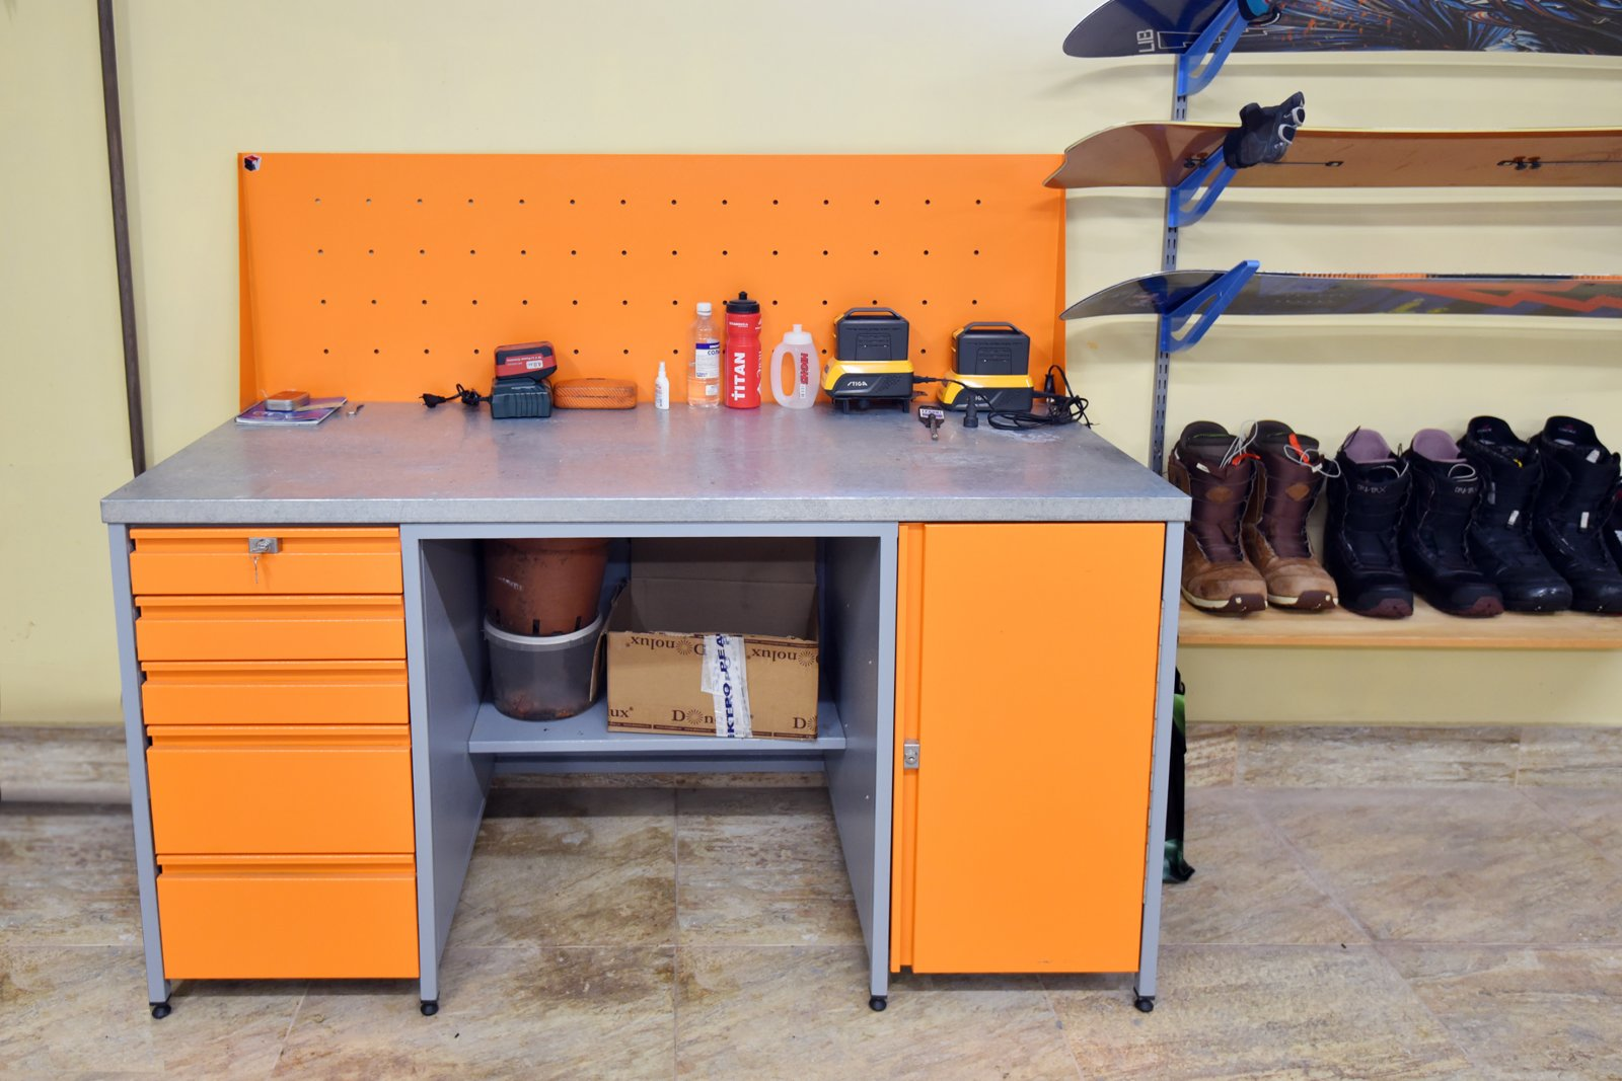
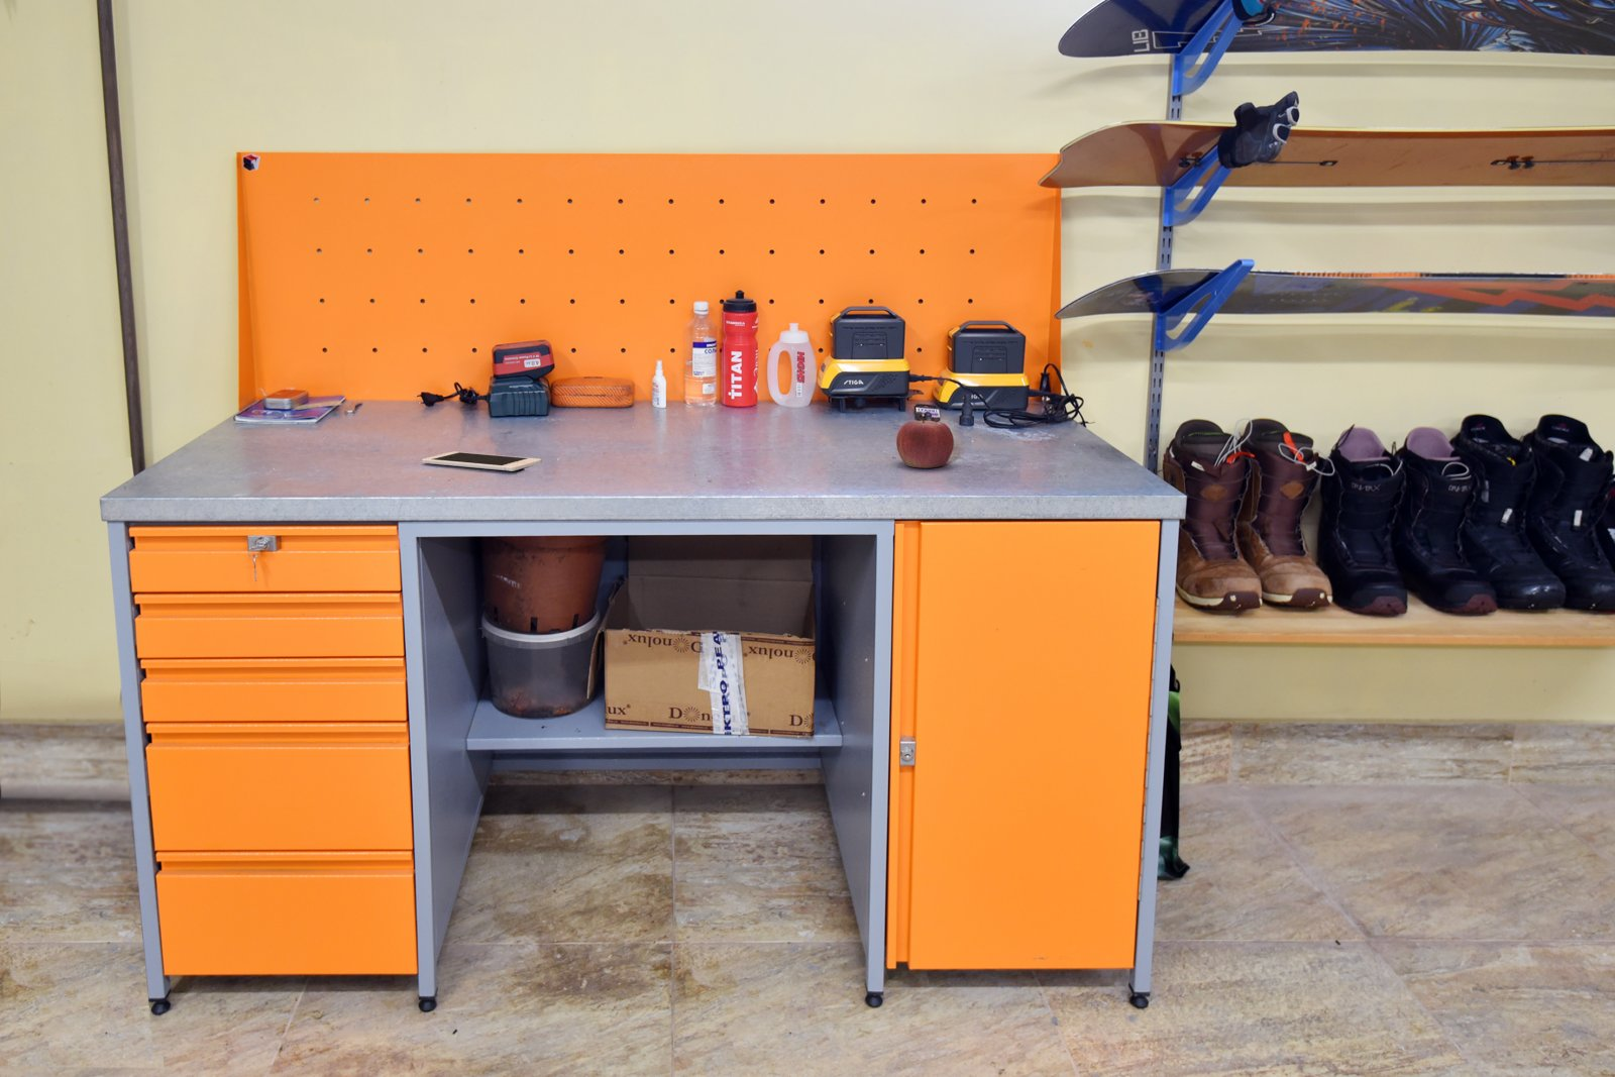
+ fruit (924, 438)
+ cell phone (482, 460)
